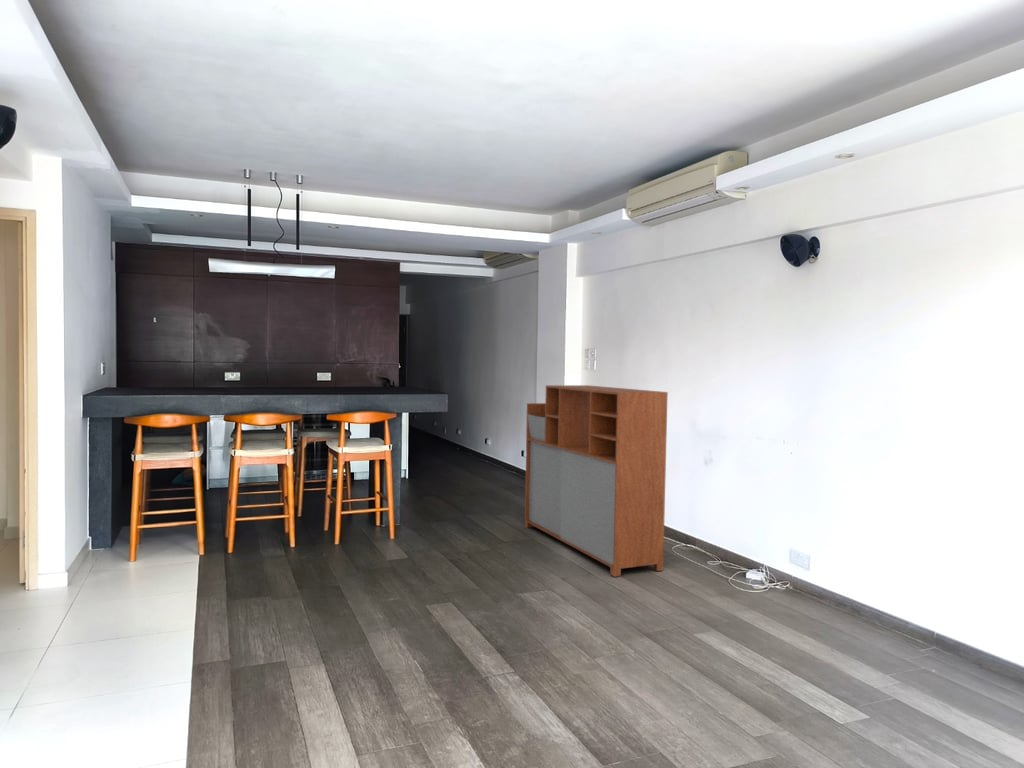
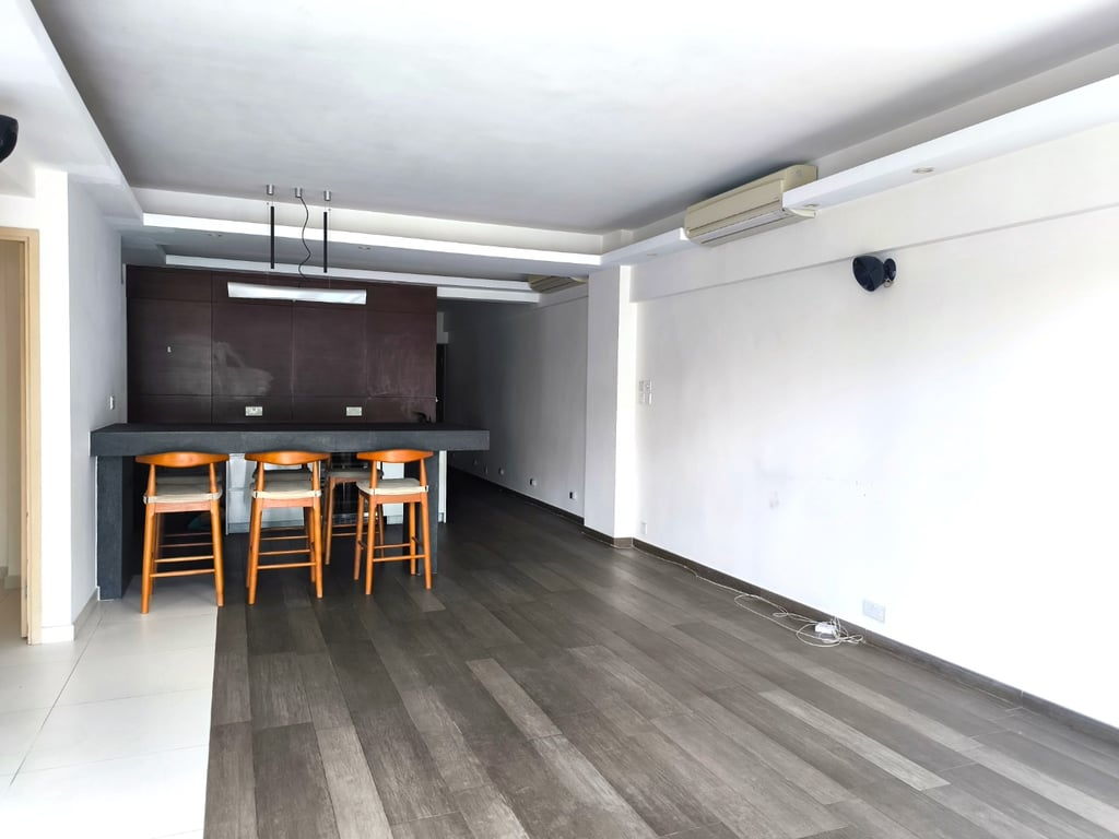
- storage cabinet (588, 467)
